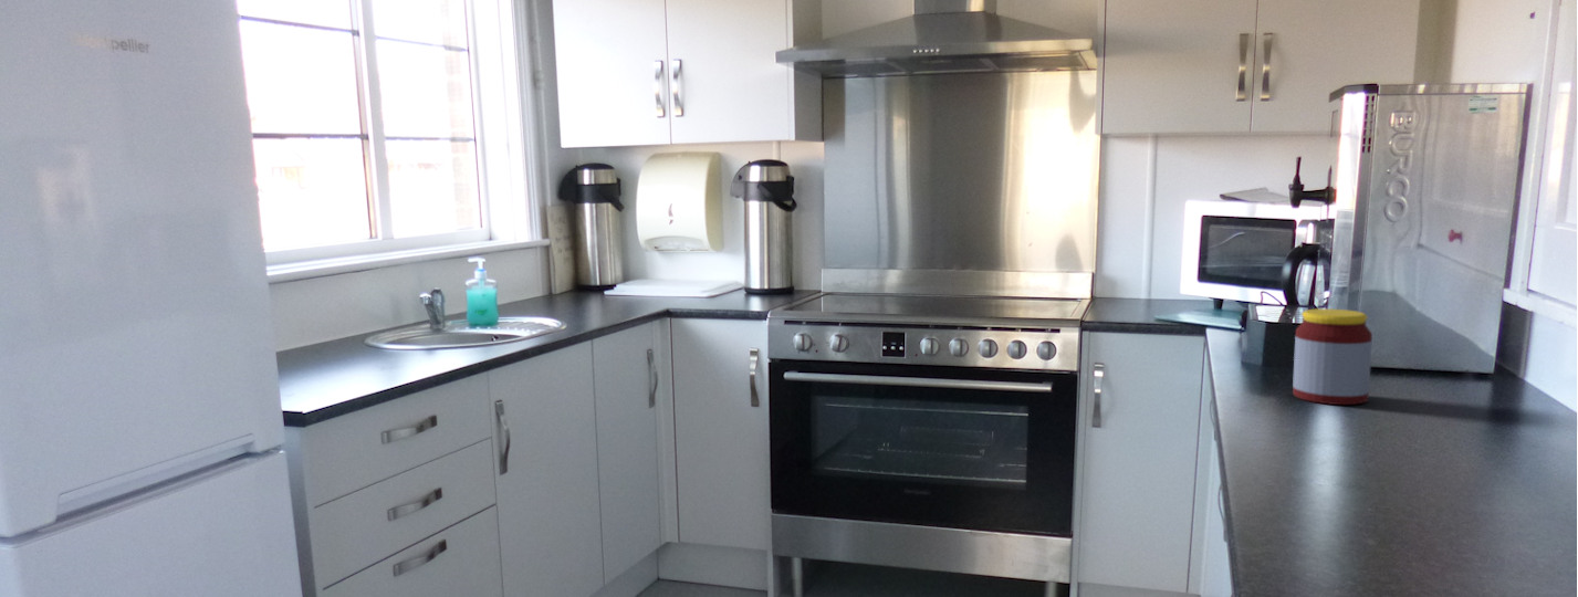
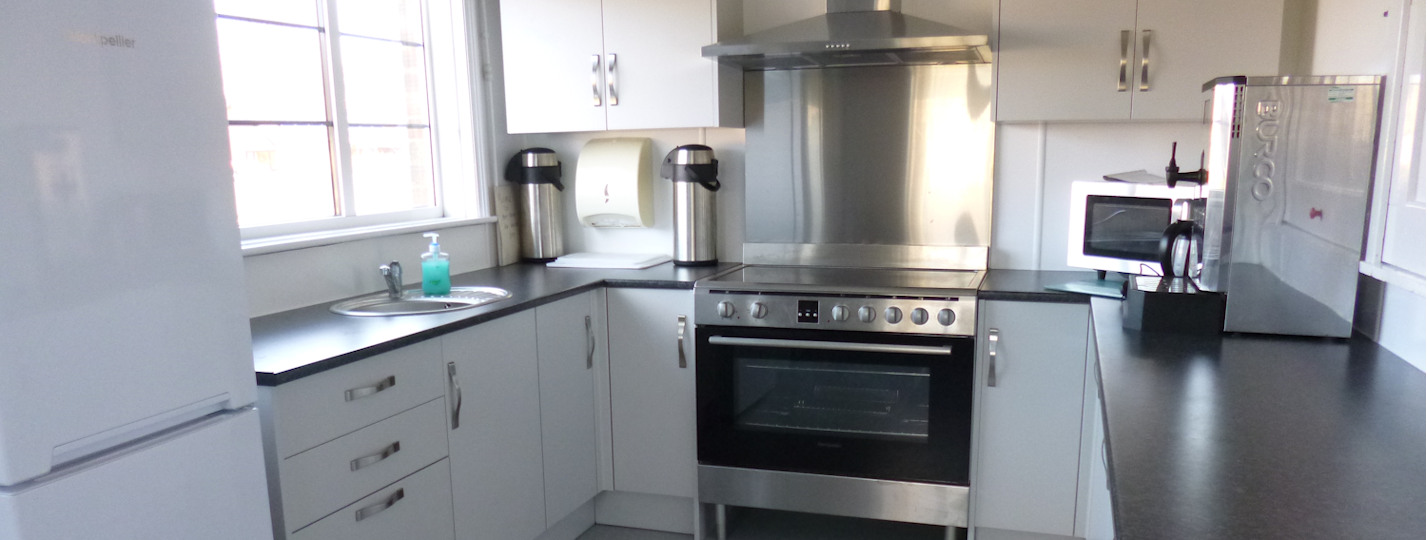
- jar (1331, 355)
